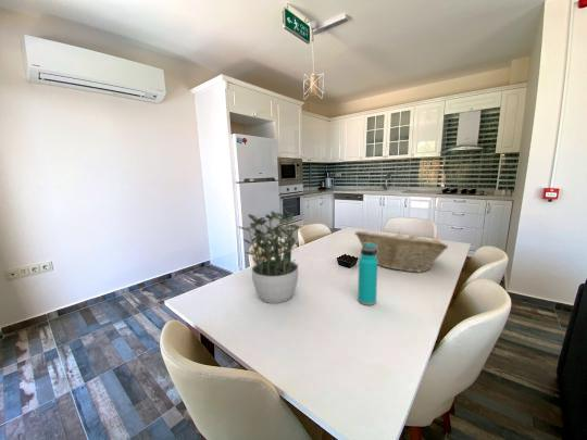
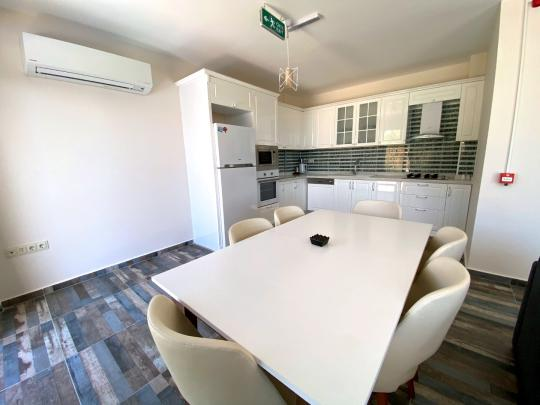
- fruit basket (397, 246)
- potted plant (273, 253)
- water bottle (367, 273)
